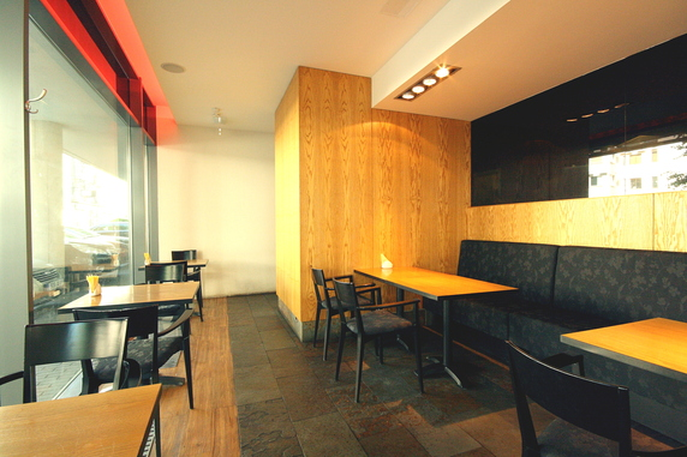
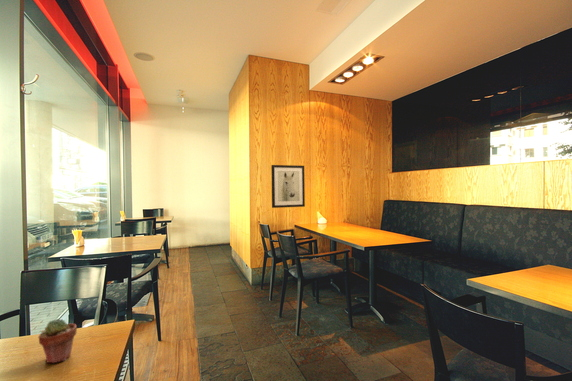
+ wall art (288, 186)
+ potted succulent (58, 338)
